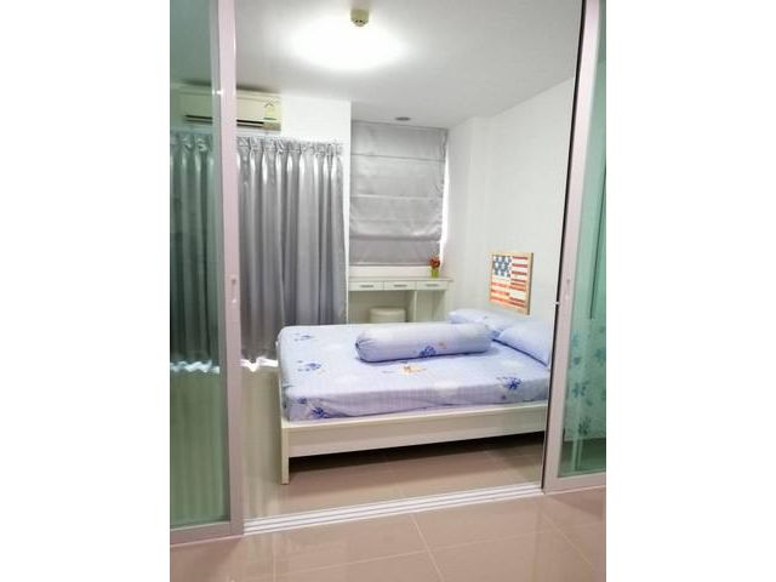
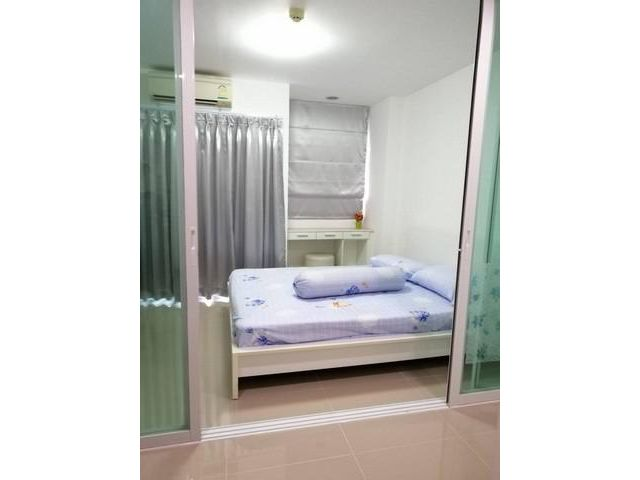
- wall art (508, 280)
